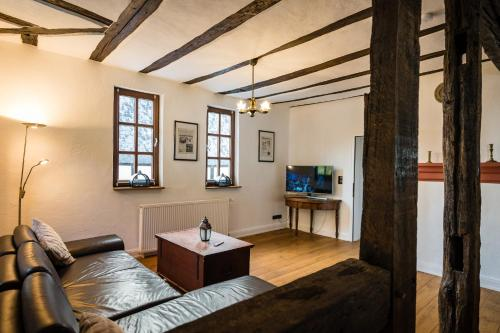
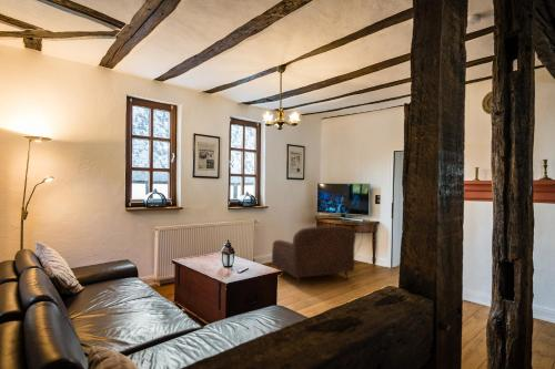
+ armchair (312, 249)
